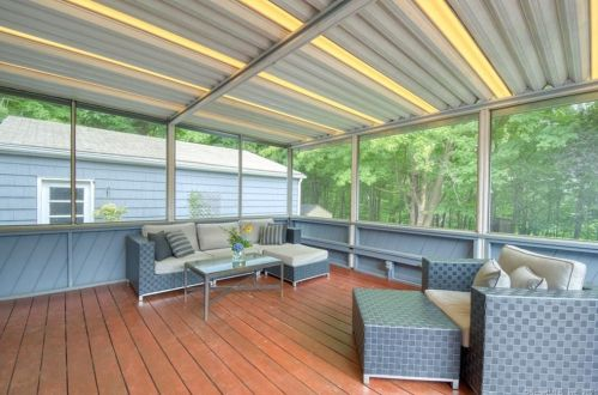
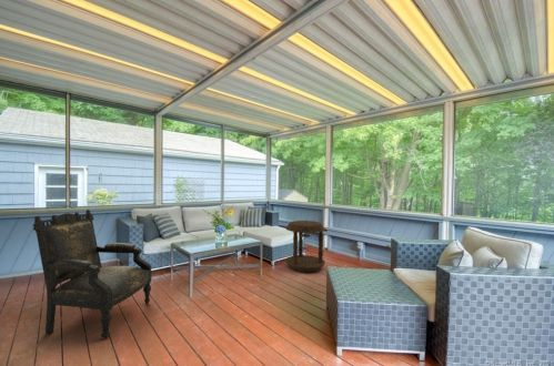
+ armchair (98, 265)
+ side table (304, 246)
